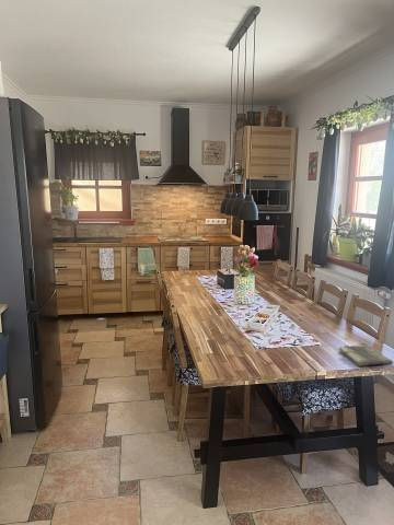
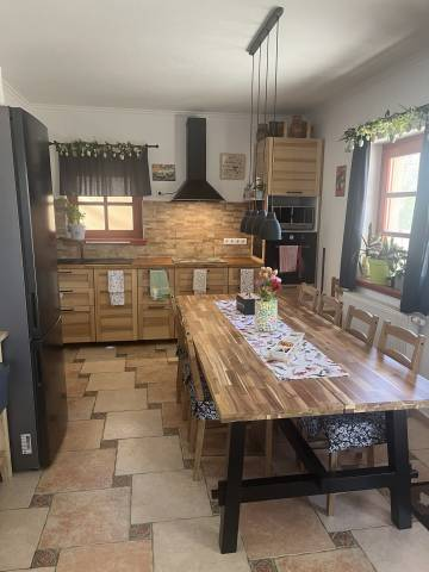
- dish towel (363, 353)
